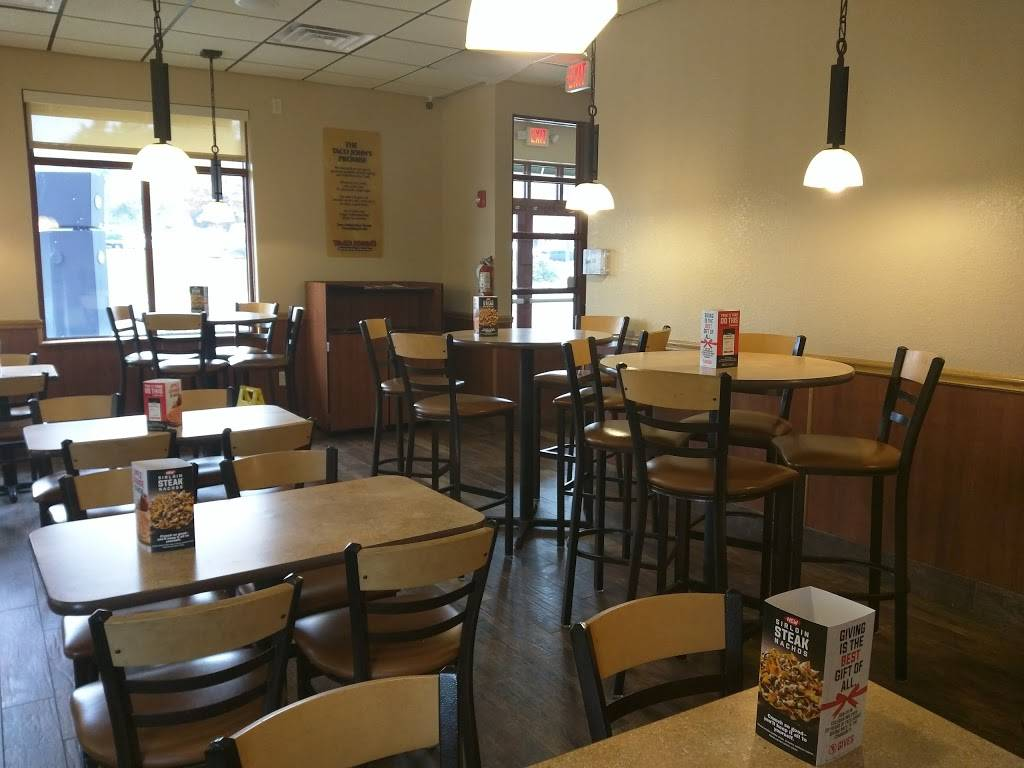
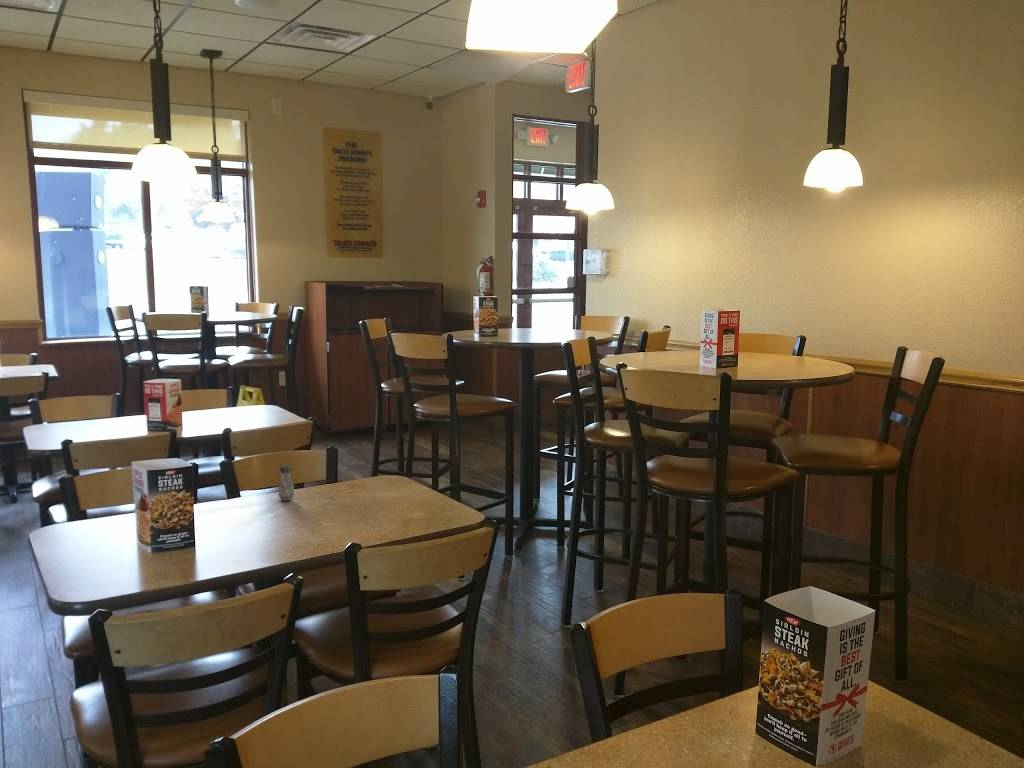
+ salt shaker (285, 482)
